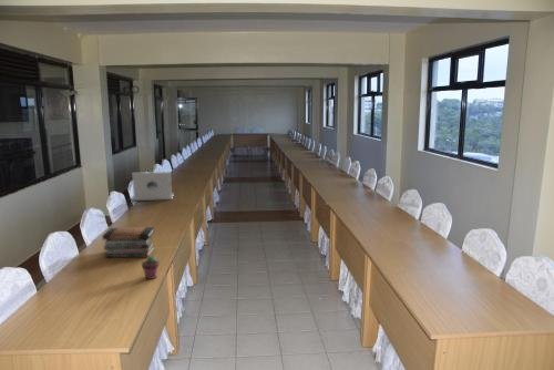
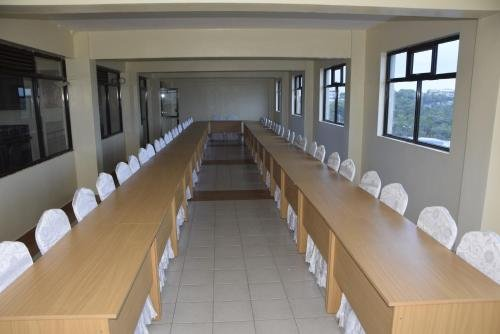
- laptop (153, 184)
- book stack (129, 241)
- potted succulent (150, 266)
